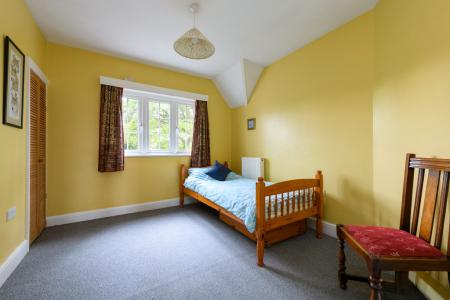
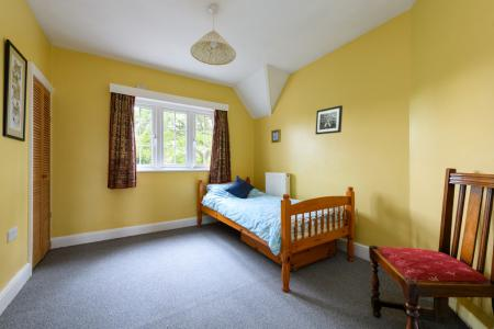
+ wall art (328, 121)
